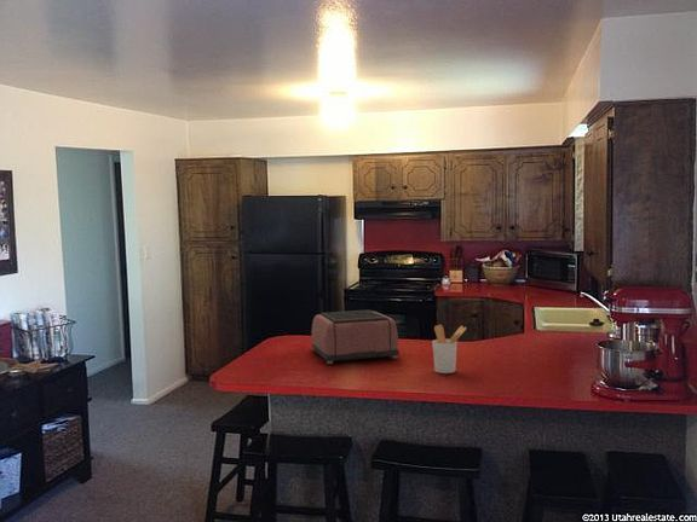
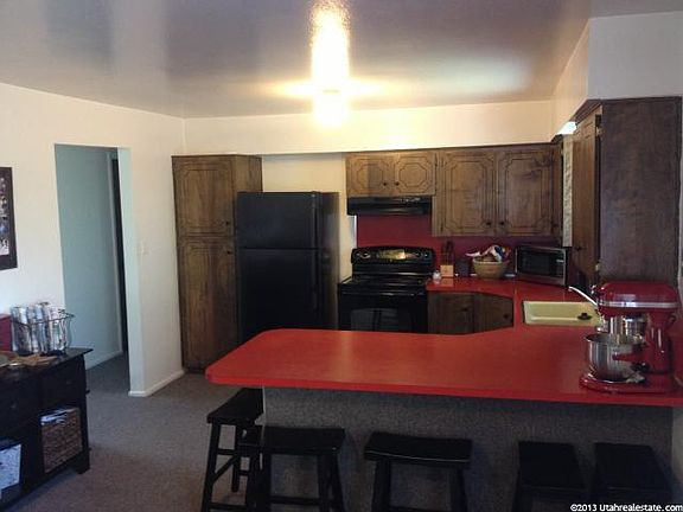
- utensil holder (450, 348)
- toaster (357, 334)
